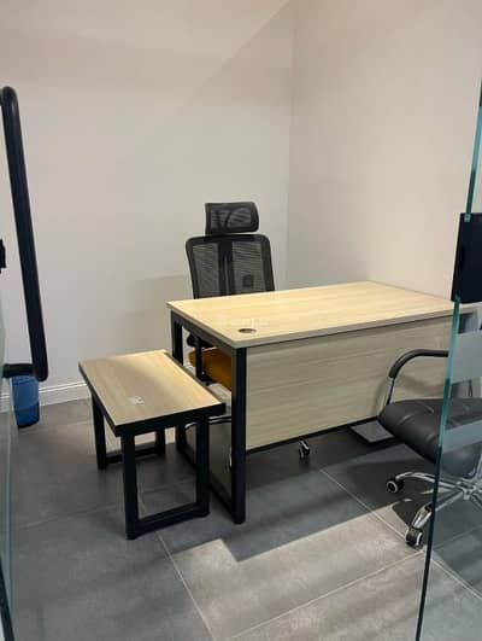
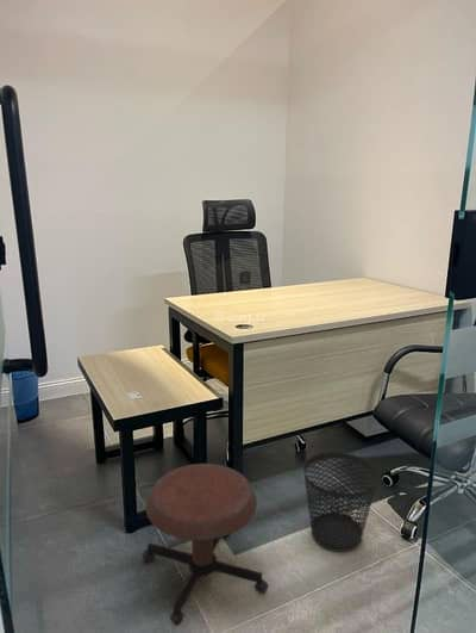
+ stool (201, 532)
+ wastebasket (338, 503)
